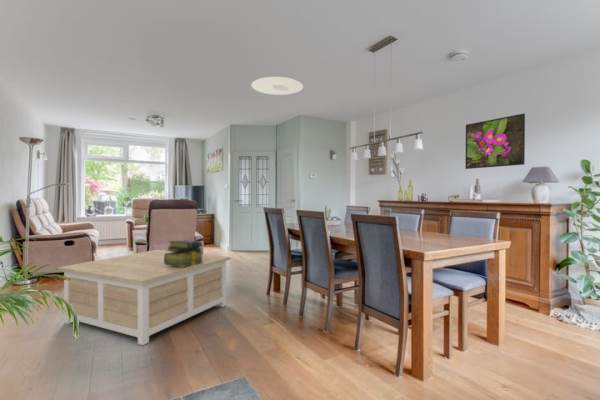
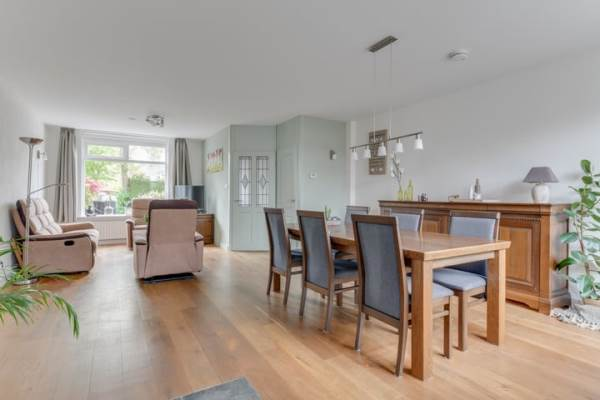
- stack of books (184, 251)
- coffee table (151, 287)
- ceiling light (277, 84)
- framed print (493, 143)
